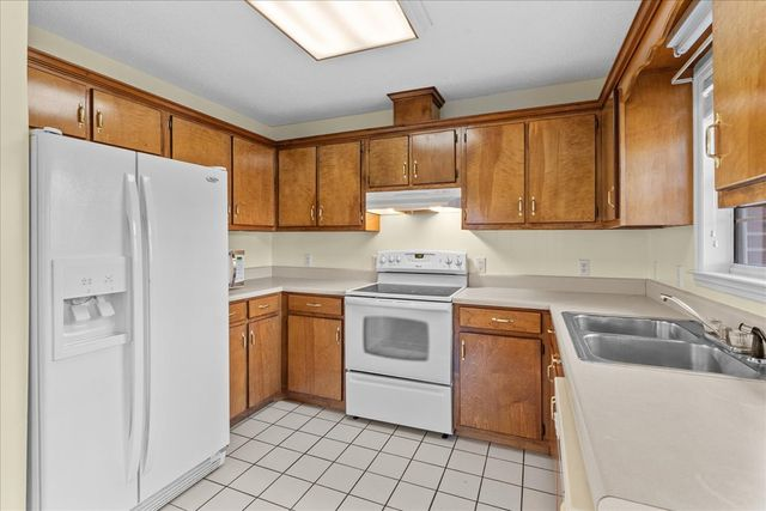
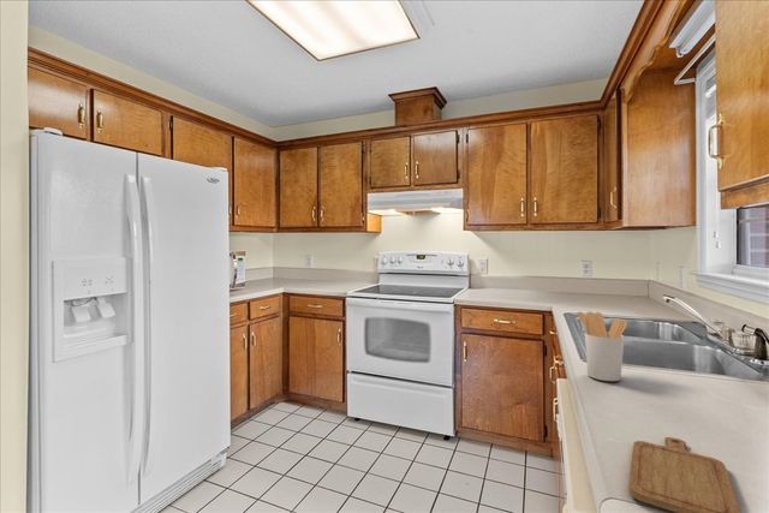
+ utensil holder (598, 342)
+ chopping board (678, 470)
